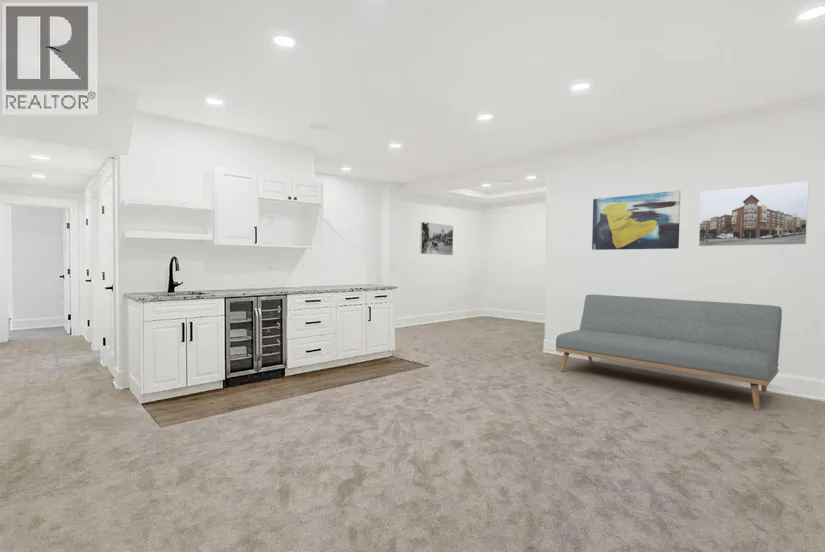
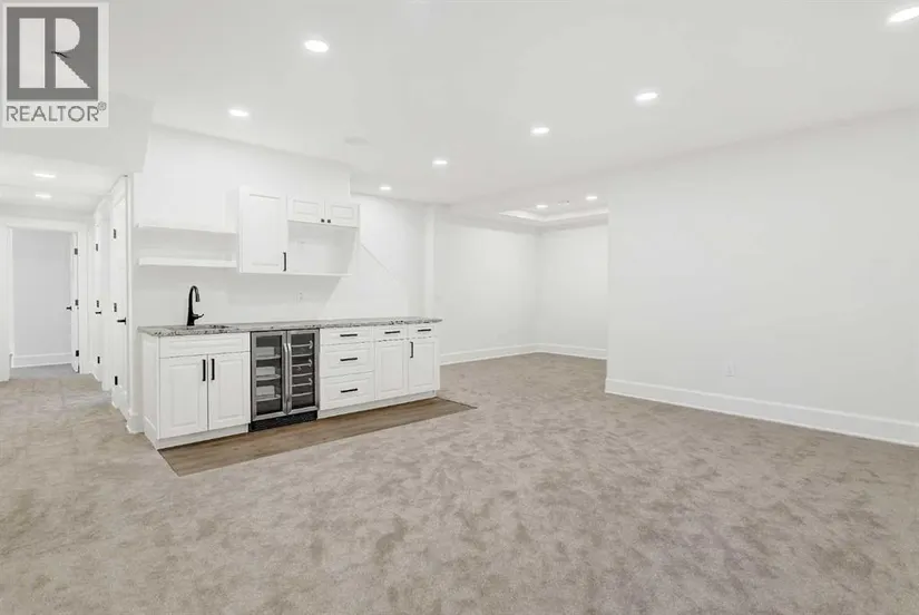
- wall art (633, 222)
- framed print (749, 216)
- sofa (659, 340)
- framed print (437, 239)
